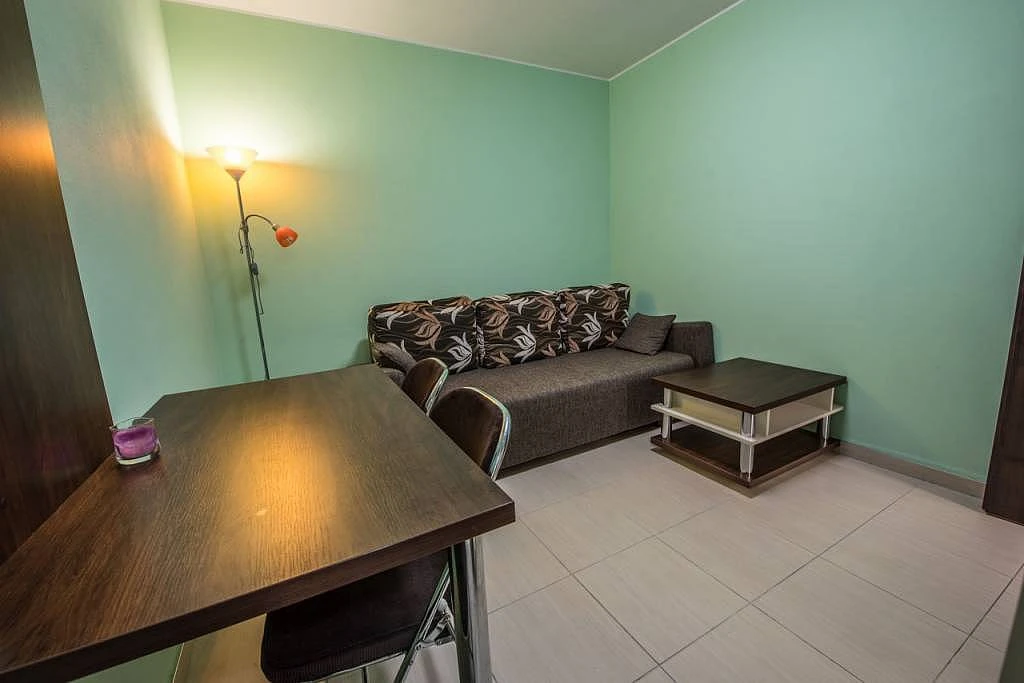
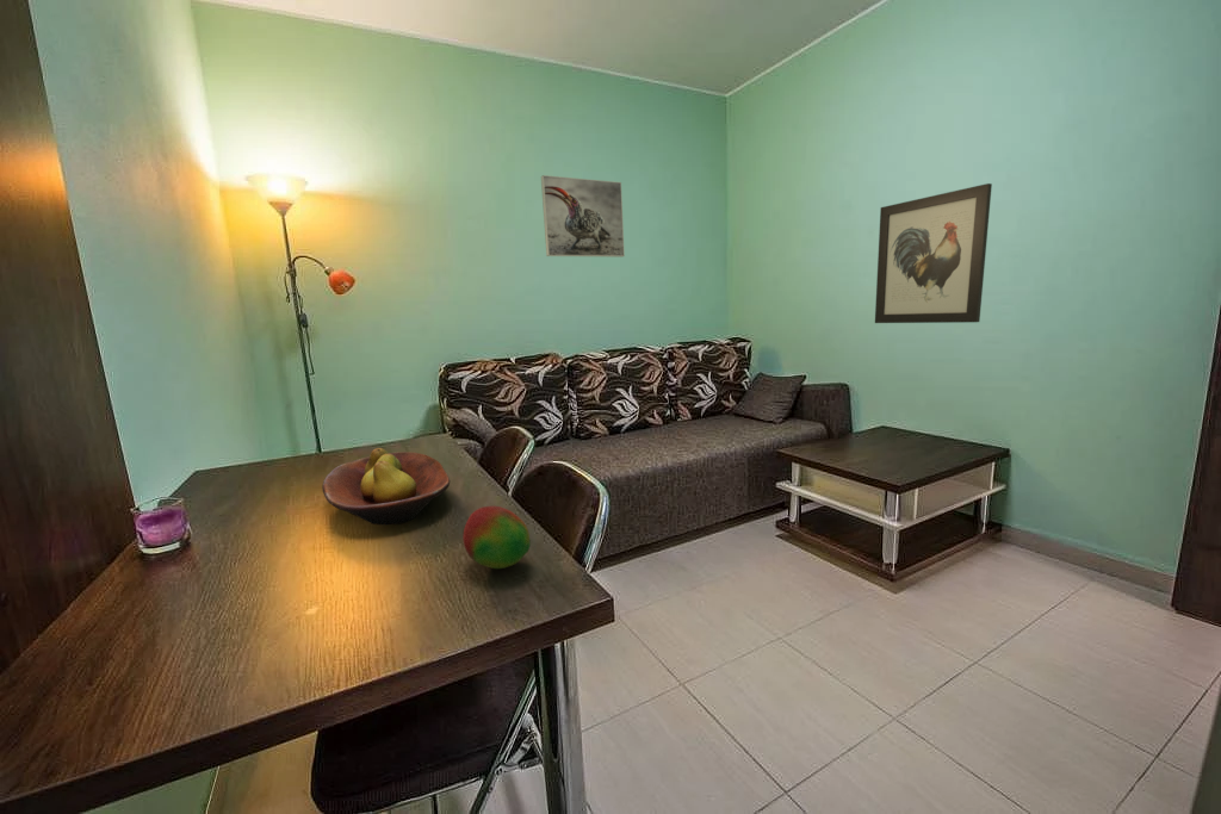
+ fruit bowl (386, 478)
+ wall art (926, 261)
+ fruit (497, 538)
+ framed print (584, 218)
